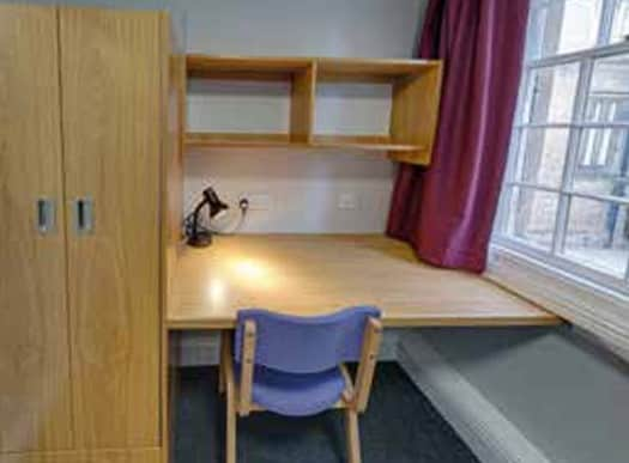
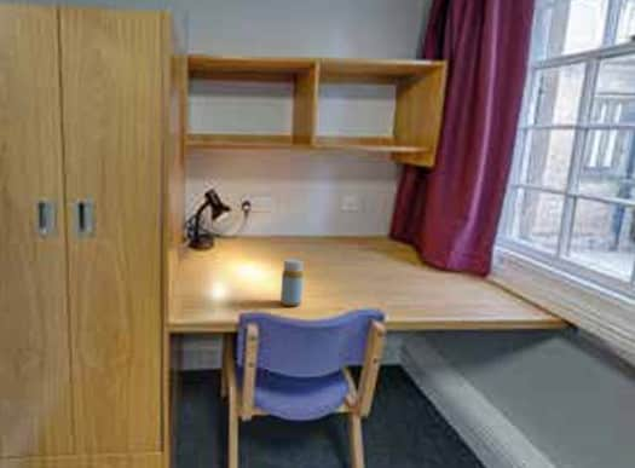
+ bottle (291, 282)
